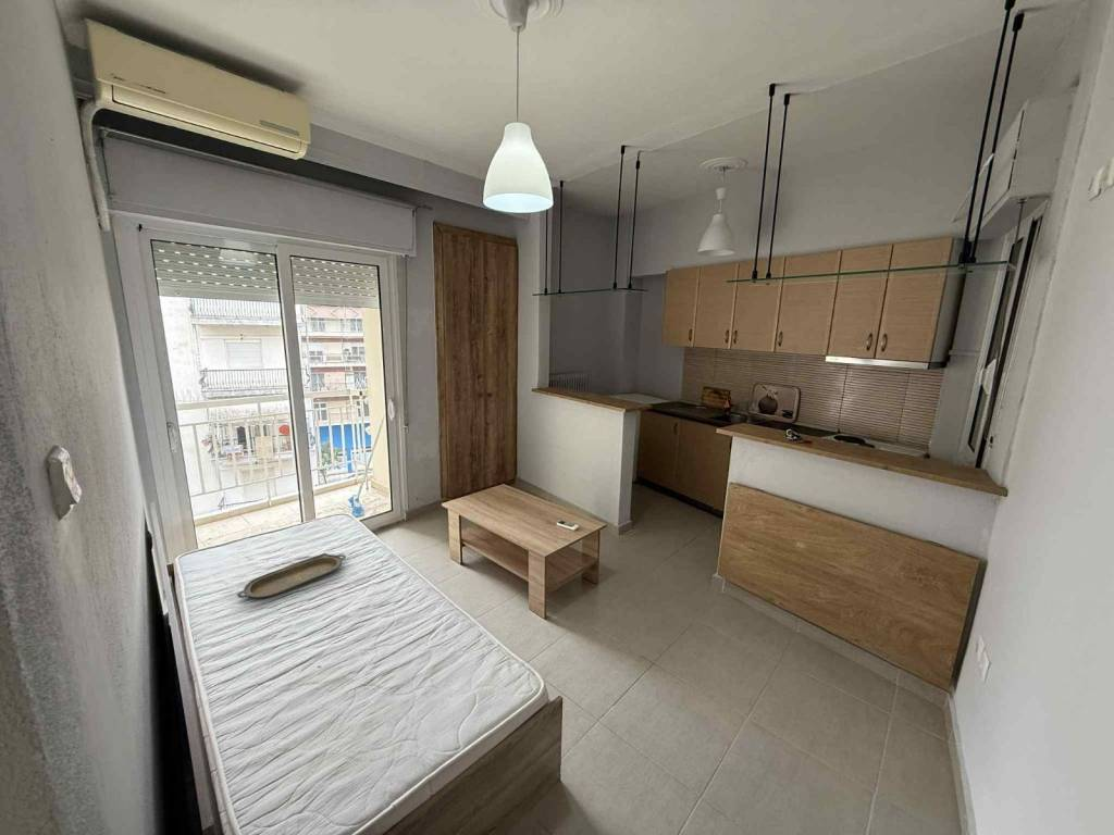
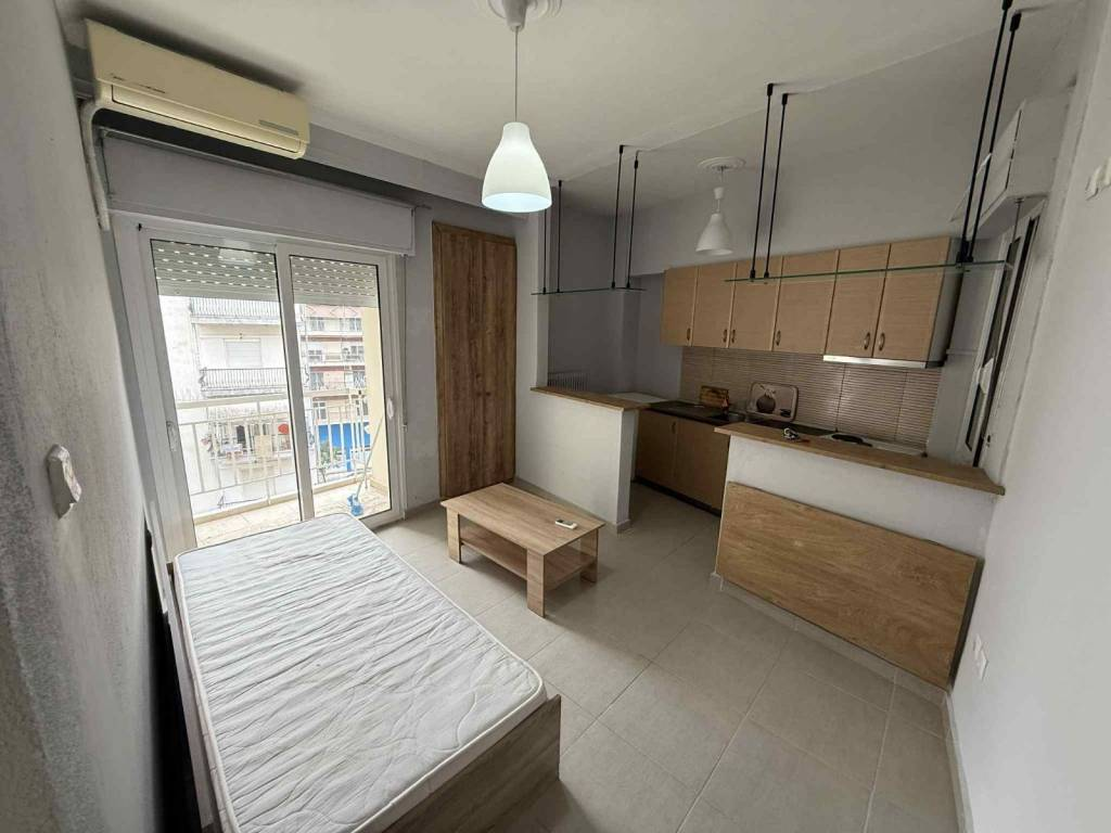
- serving tray (296, 576)
